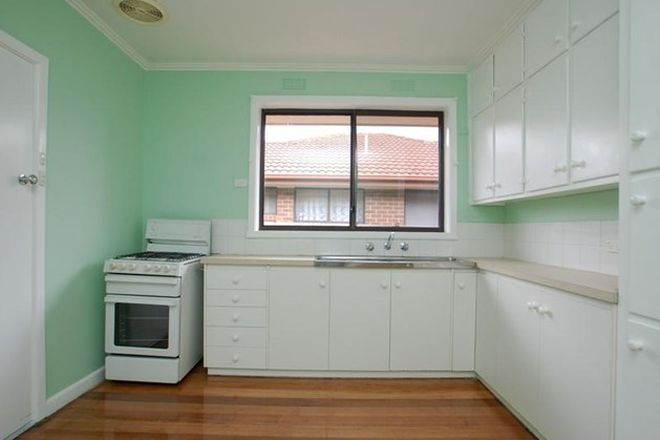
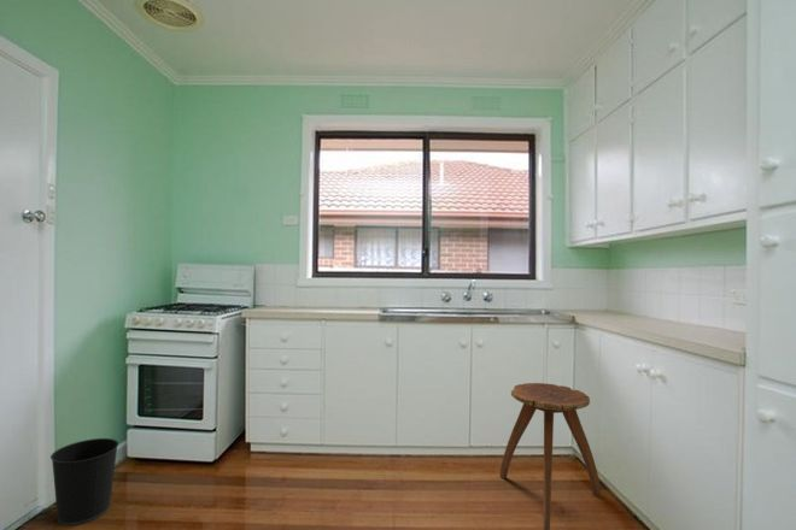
+ stool (544, 441)
+ wastebasket (84, 481)
